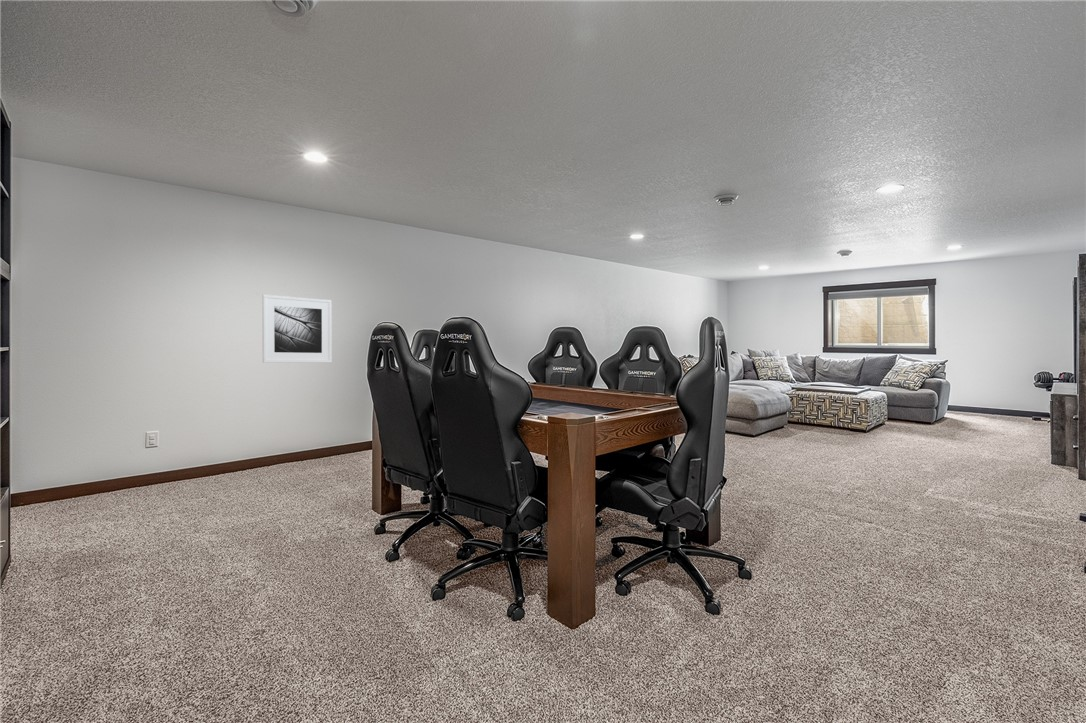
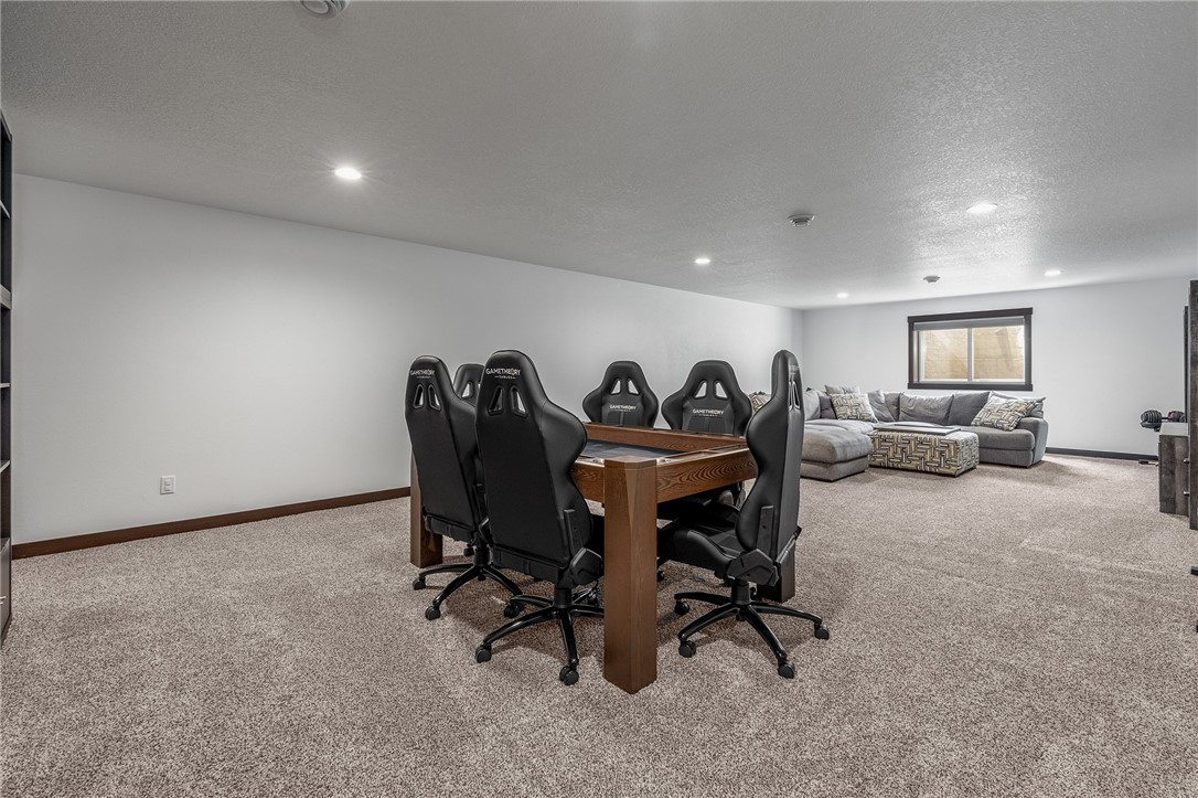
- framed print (298, 330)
